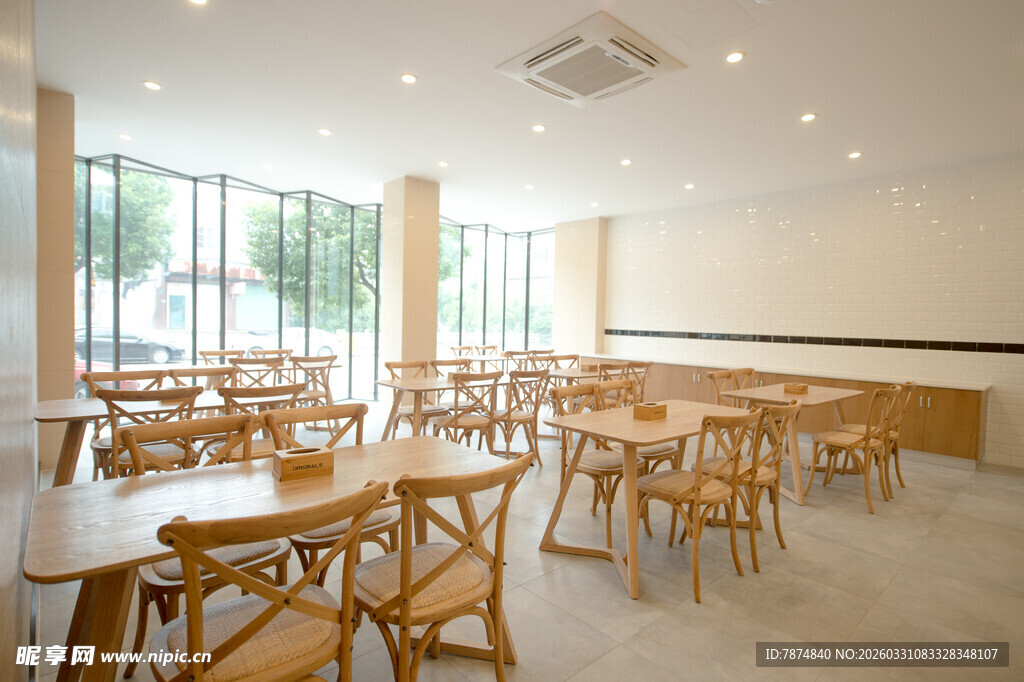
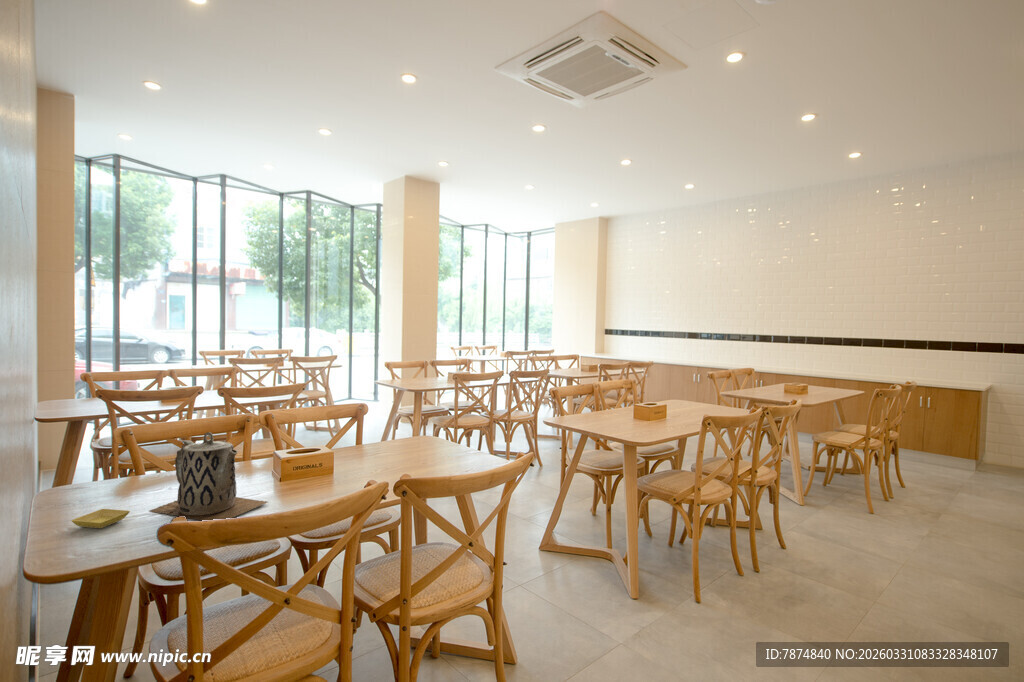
+ teapot (210, 469)
+ saucer (101, 519)
